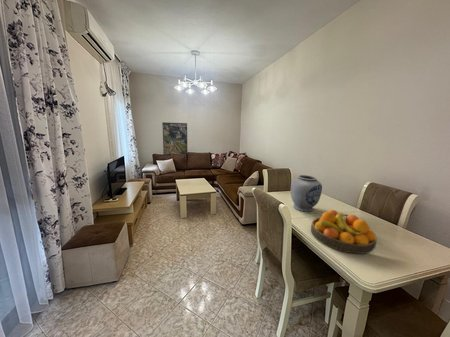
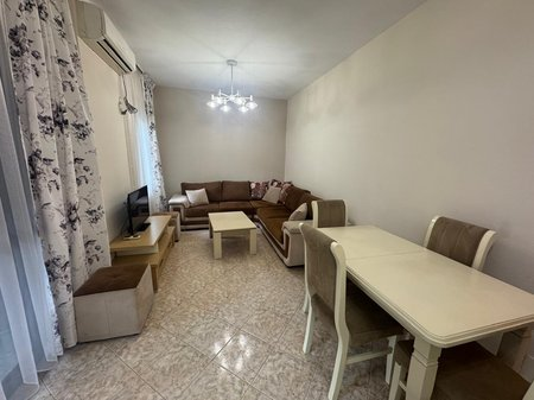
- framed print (175, 140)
- vase (305, 192)
- fruit bowl (342, 225)
